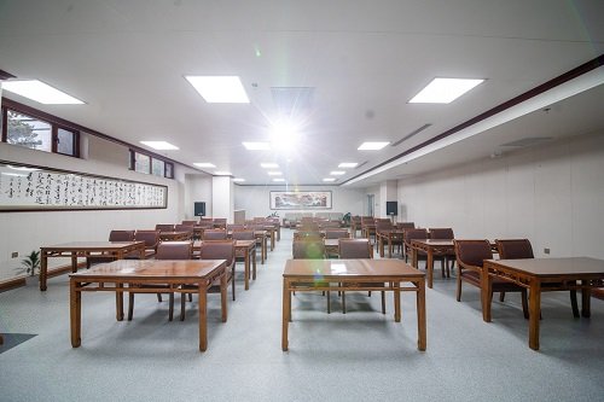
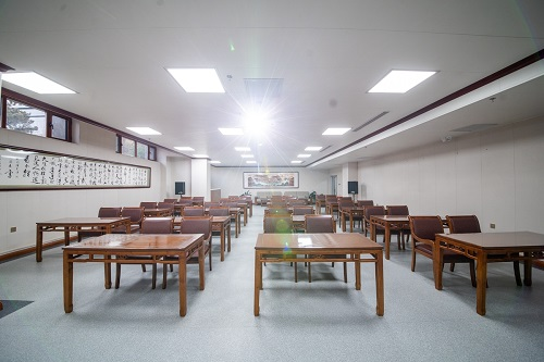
- indoor plant (33, 267)
